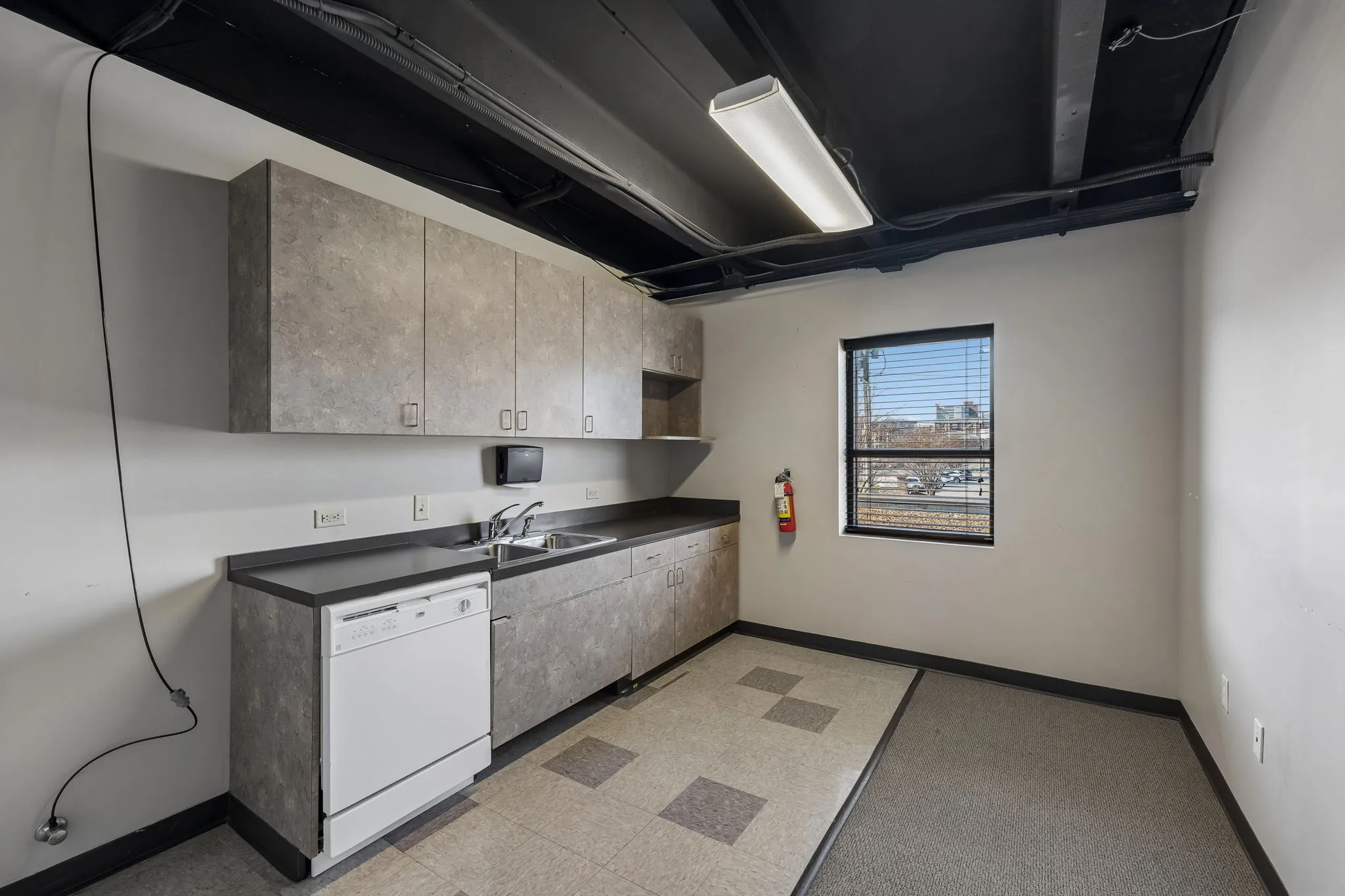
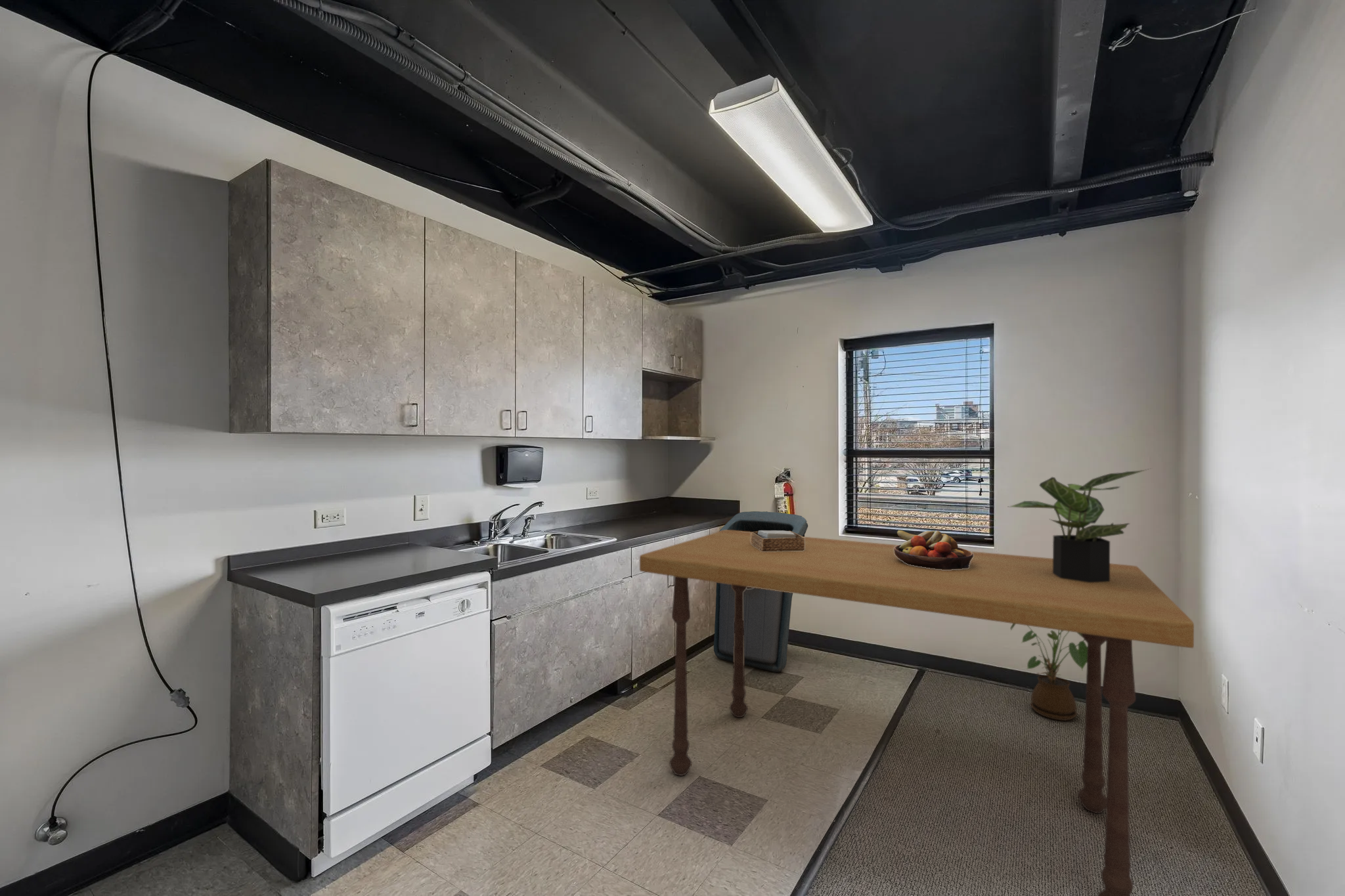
+ fruit bowl (931, 547)
+ house plant (1060, 663)
+ trash can (761, 588)
+ potted plant (1082, 522)
+ napkin holder (777, 538)
+ dining table (888, 606)
